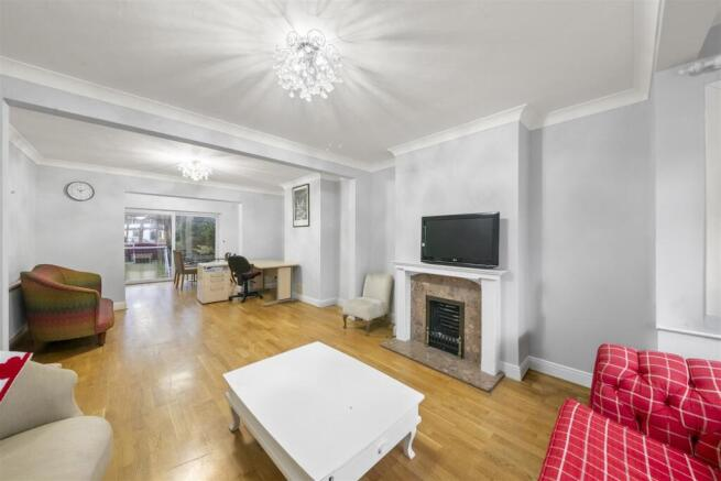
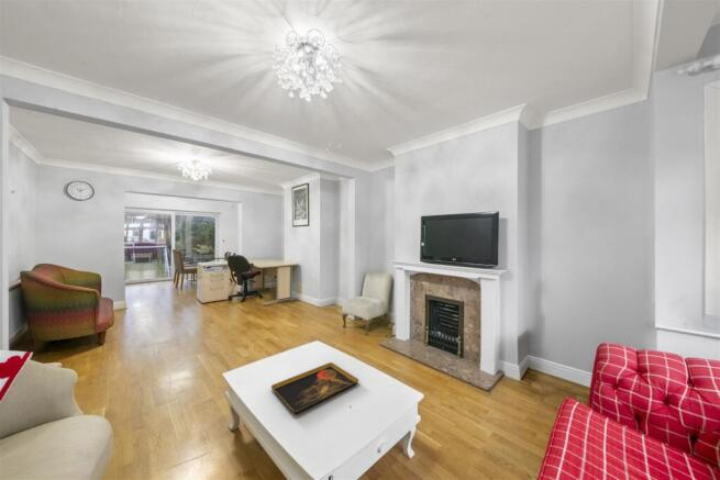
+ decorative tray (315, 384)
